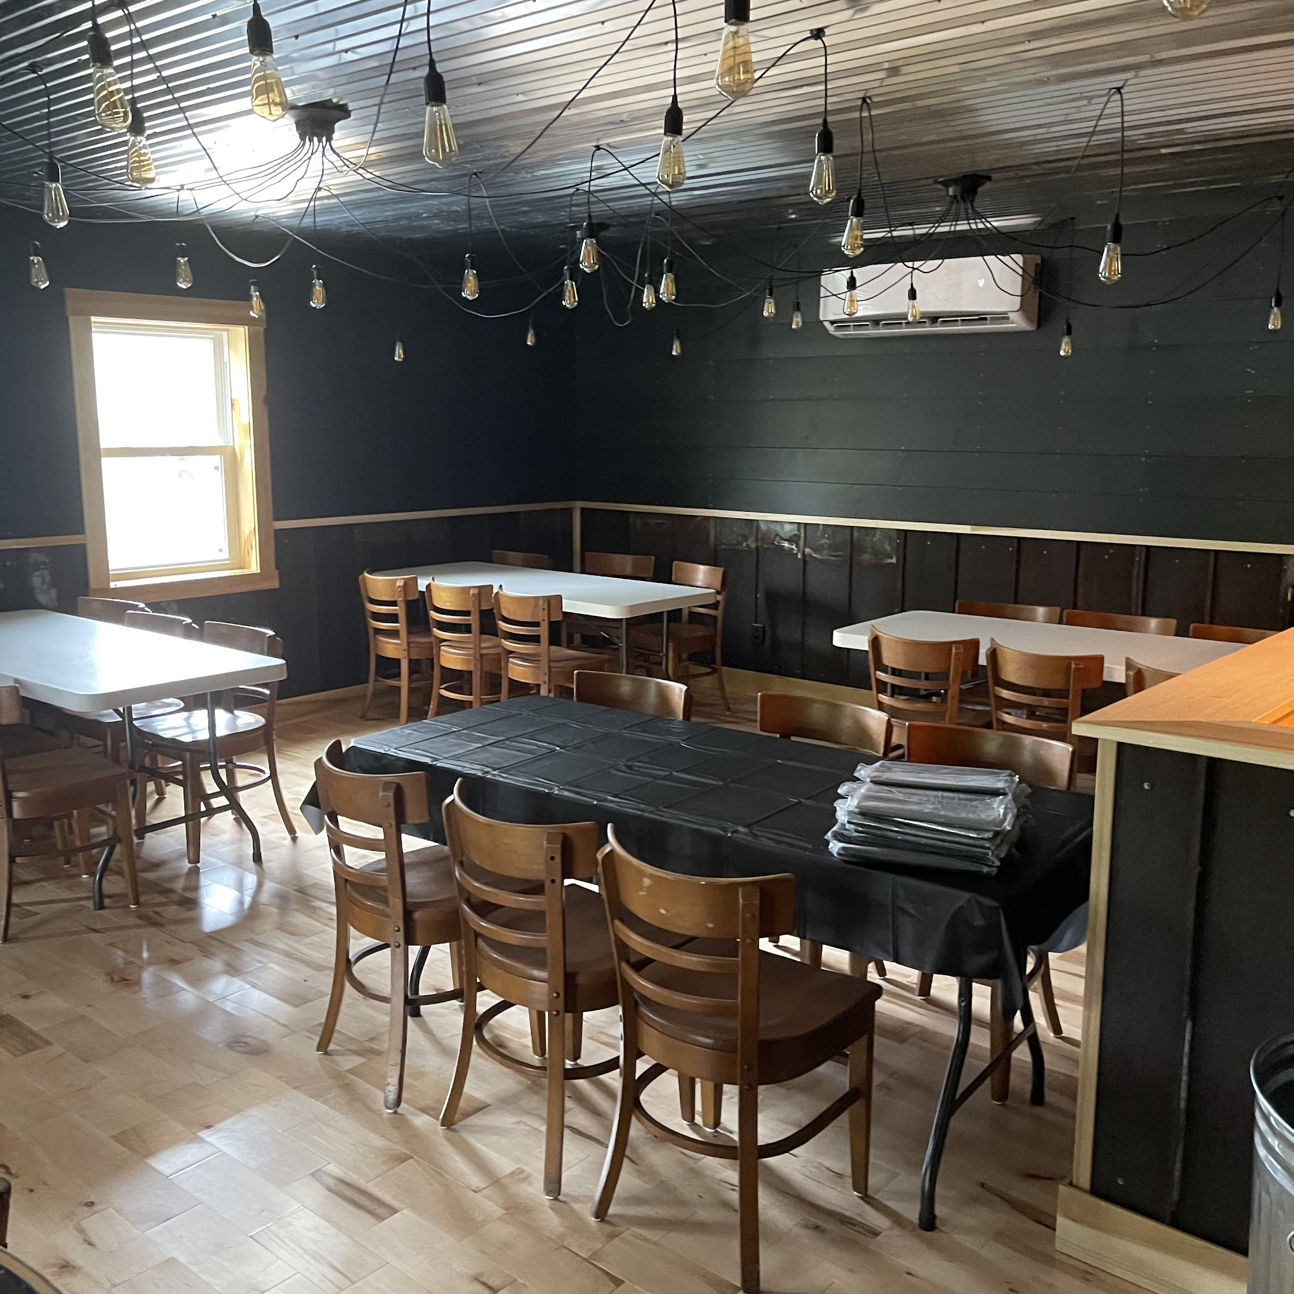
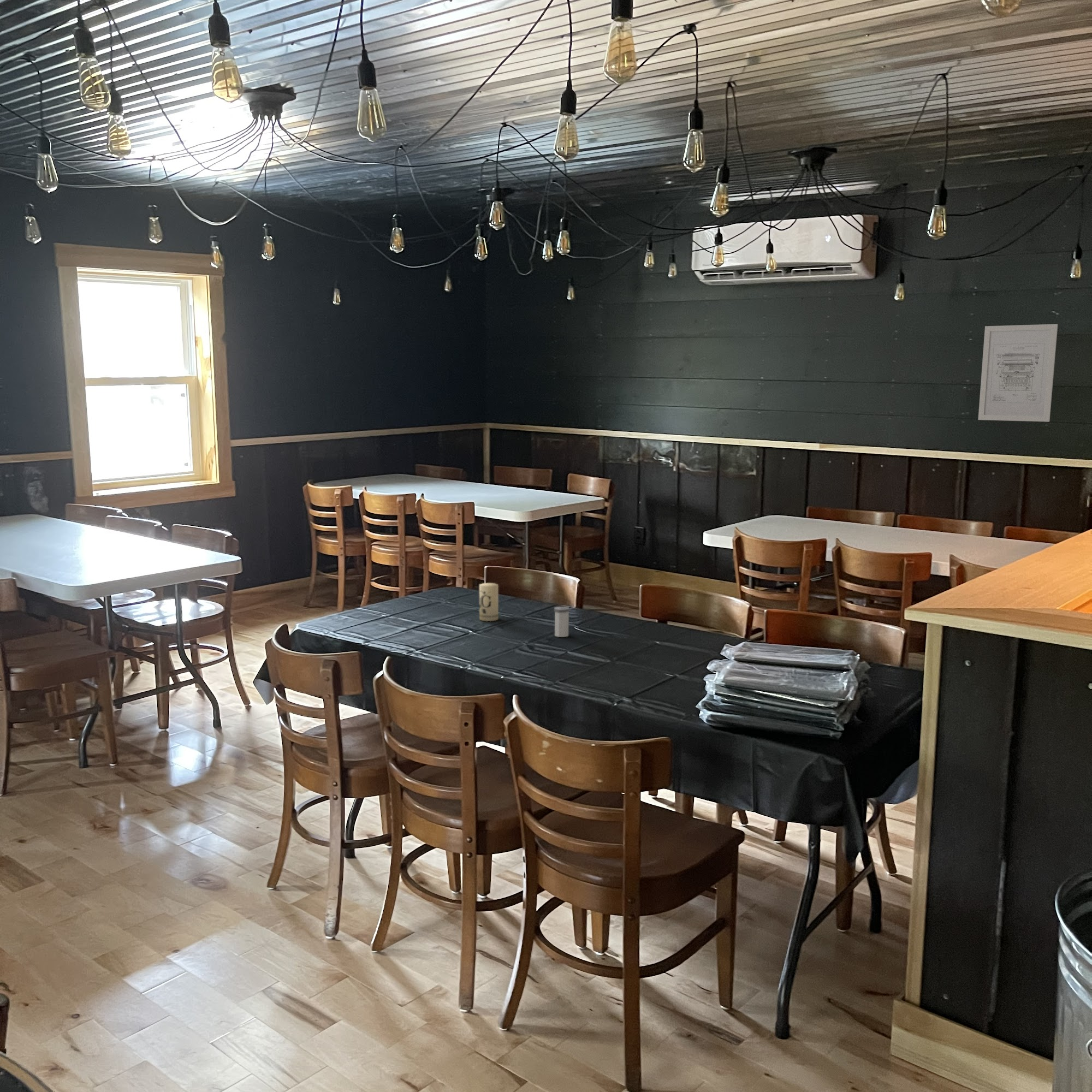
+ salt shaker (561, 621)
+ candle (489, 602)
+ wall art (1017, 373)
